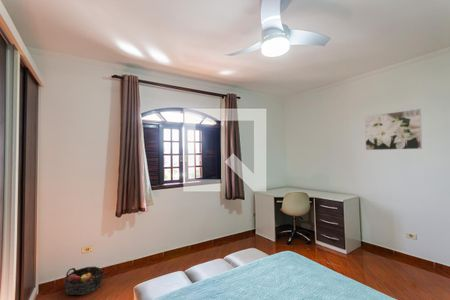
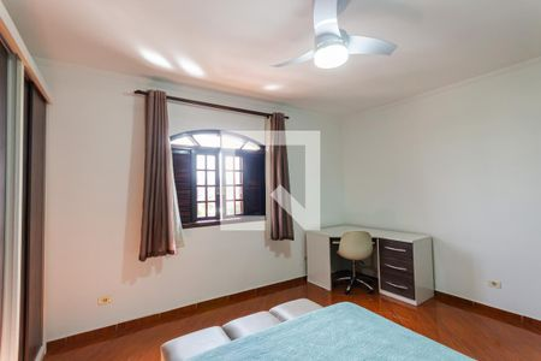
- basket (84, 278)
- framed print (391, 131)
